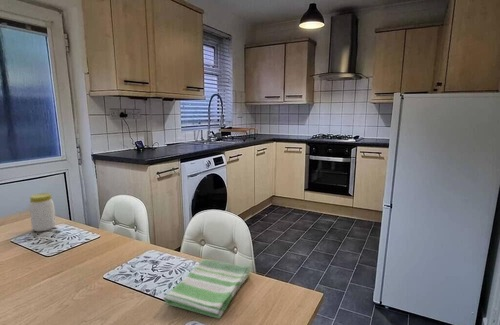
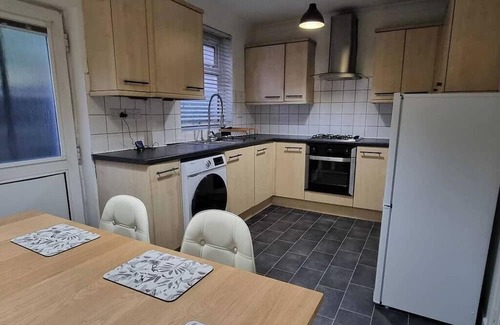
- dish towel (210, 283)
- jar (42, 211)
